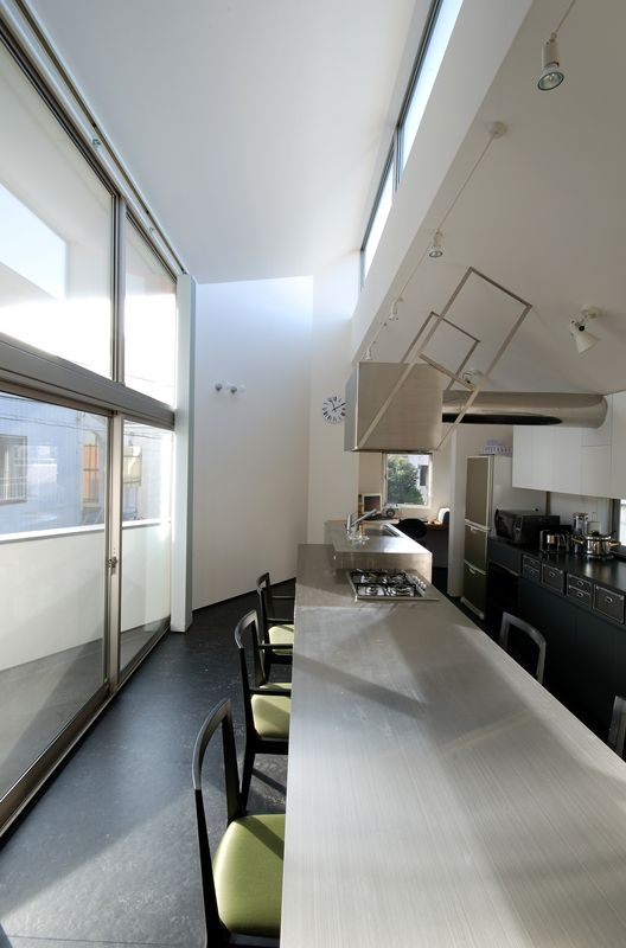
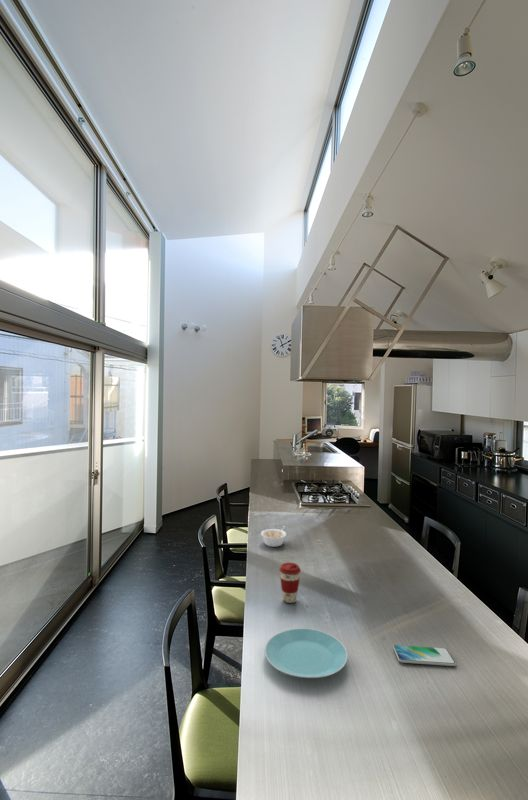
+ coffee cup (289, 582)
+ plate (305, 655)
+ legume (273, 537)
+ smartphone (423, 655)
